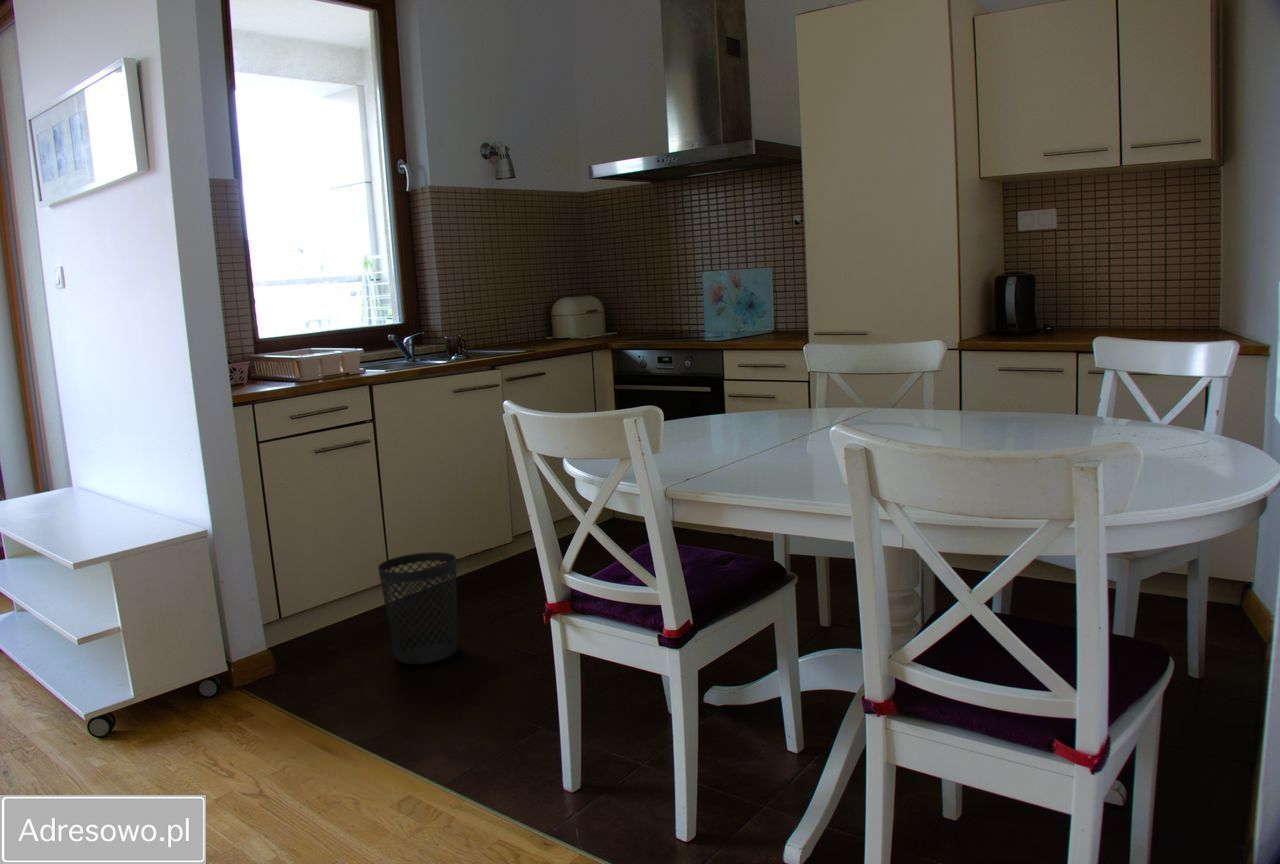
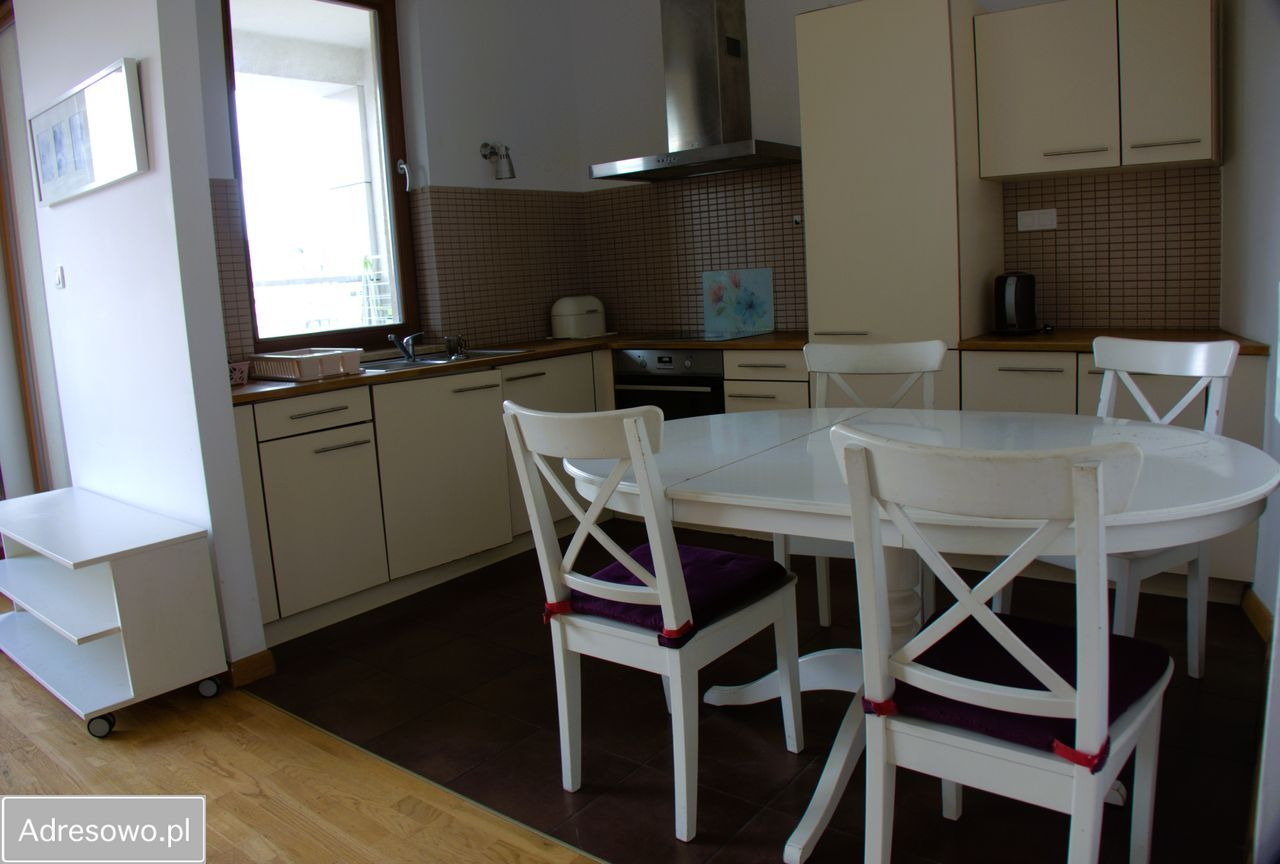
- wastebasket (421, 608)
